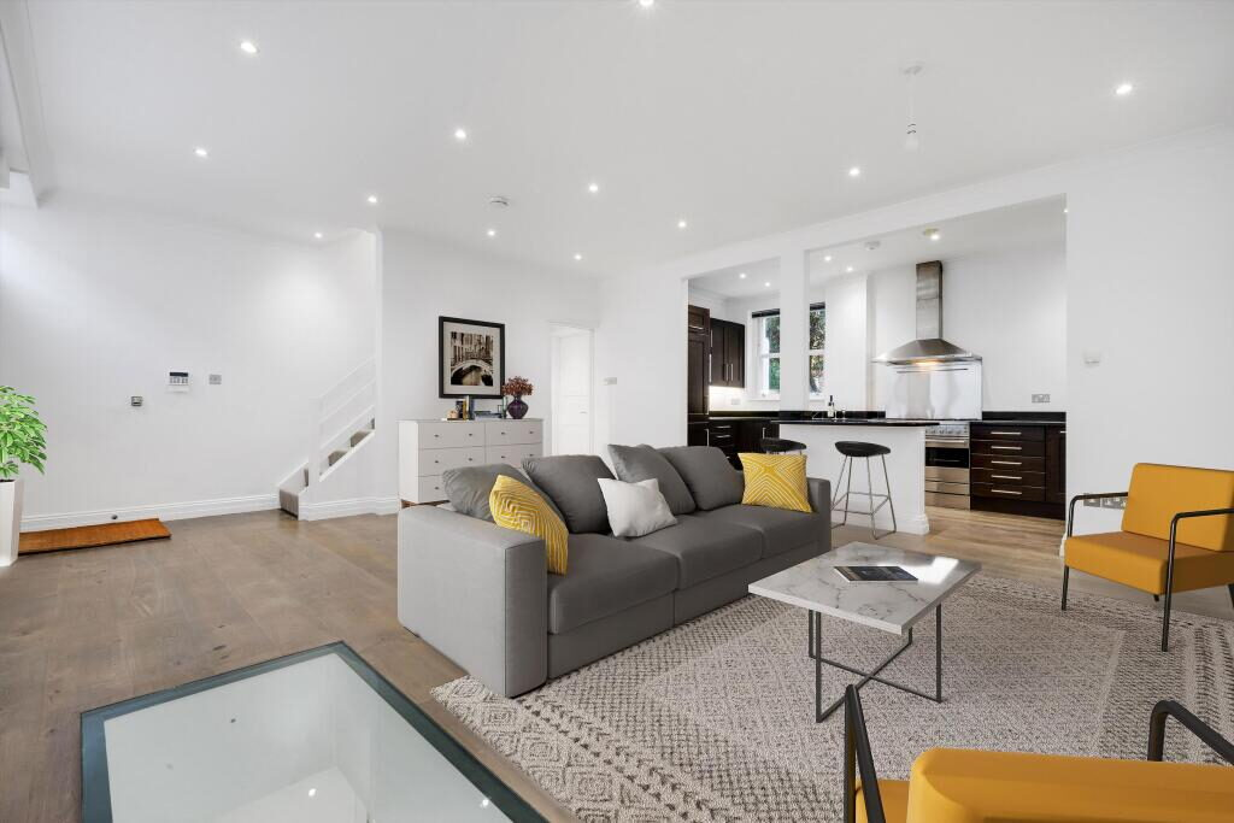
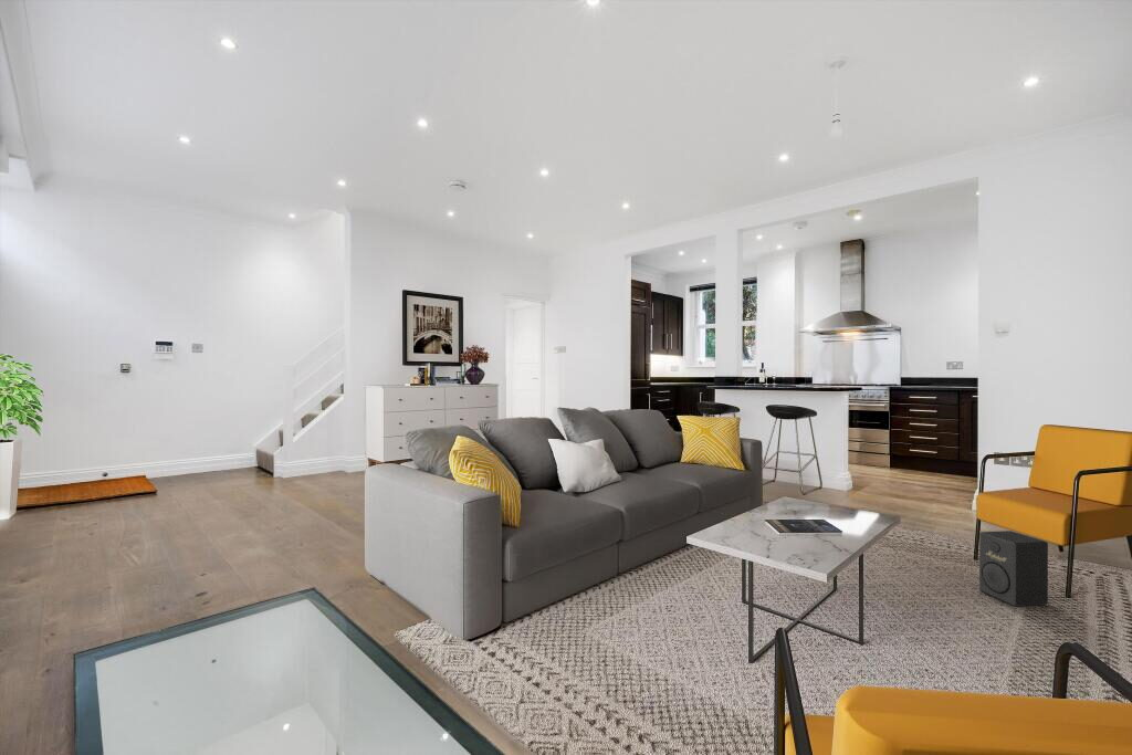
+ speaker (1010, 566)
